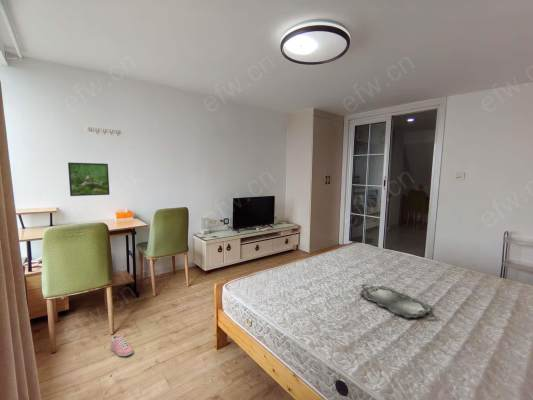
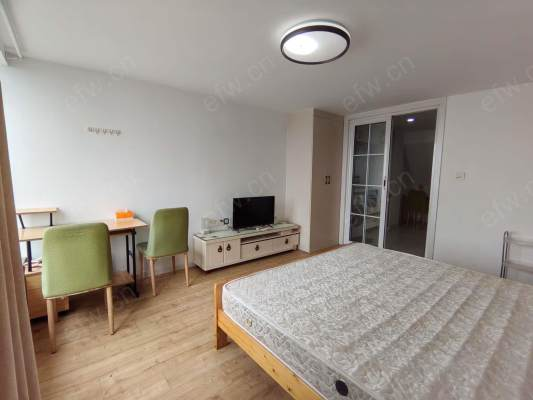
- serving tray (393, 299)
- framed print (89, 179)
- sneaker (121, 344)
